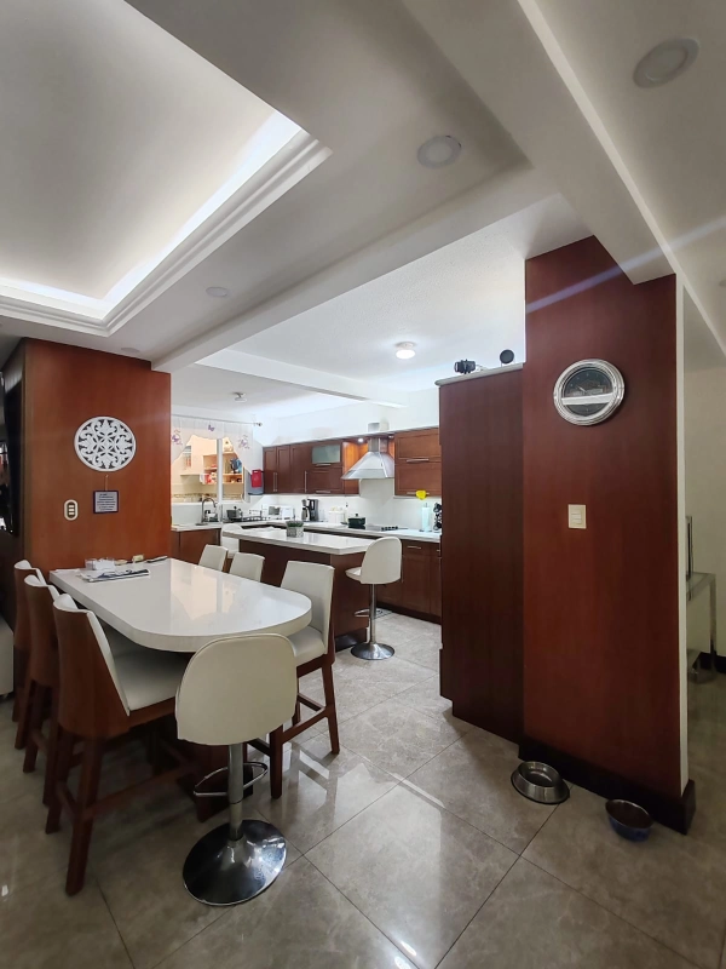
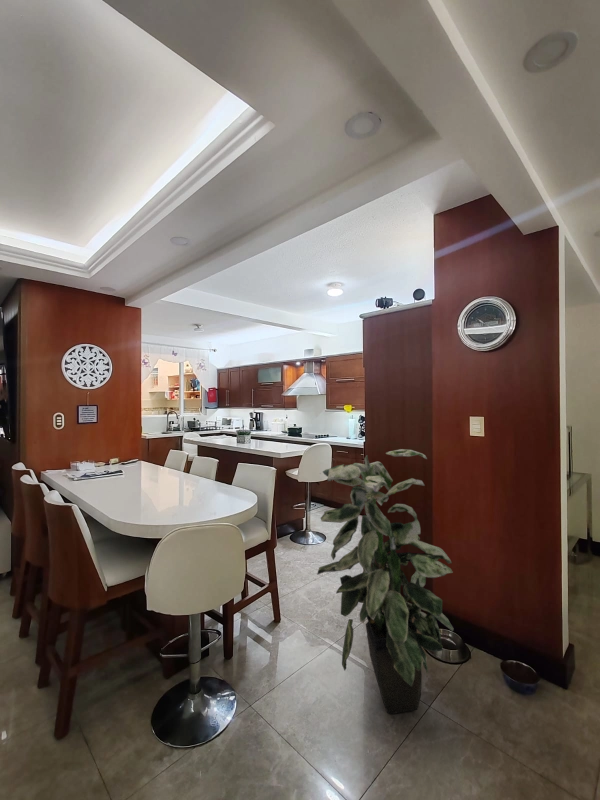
+ indoor plant (388, 579)
